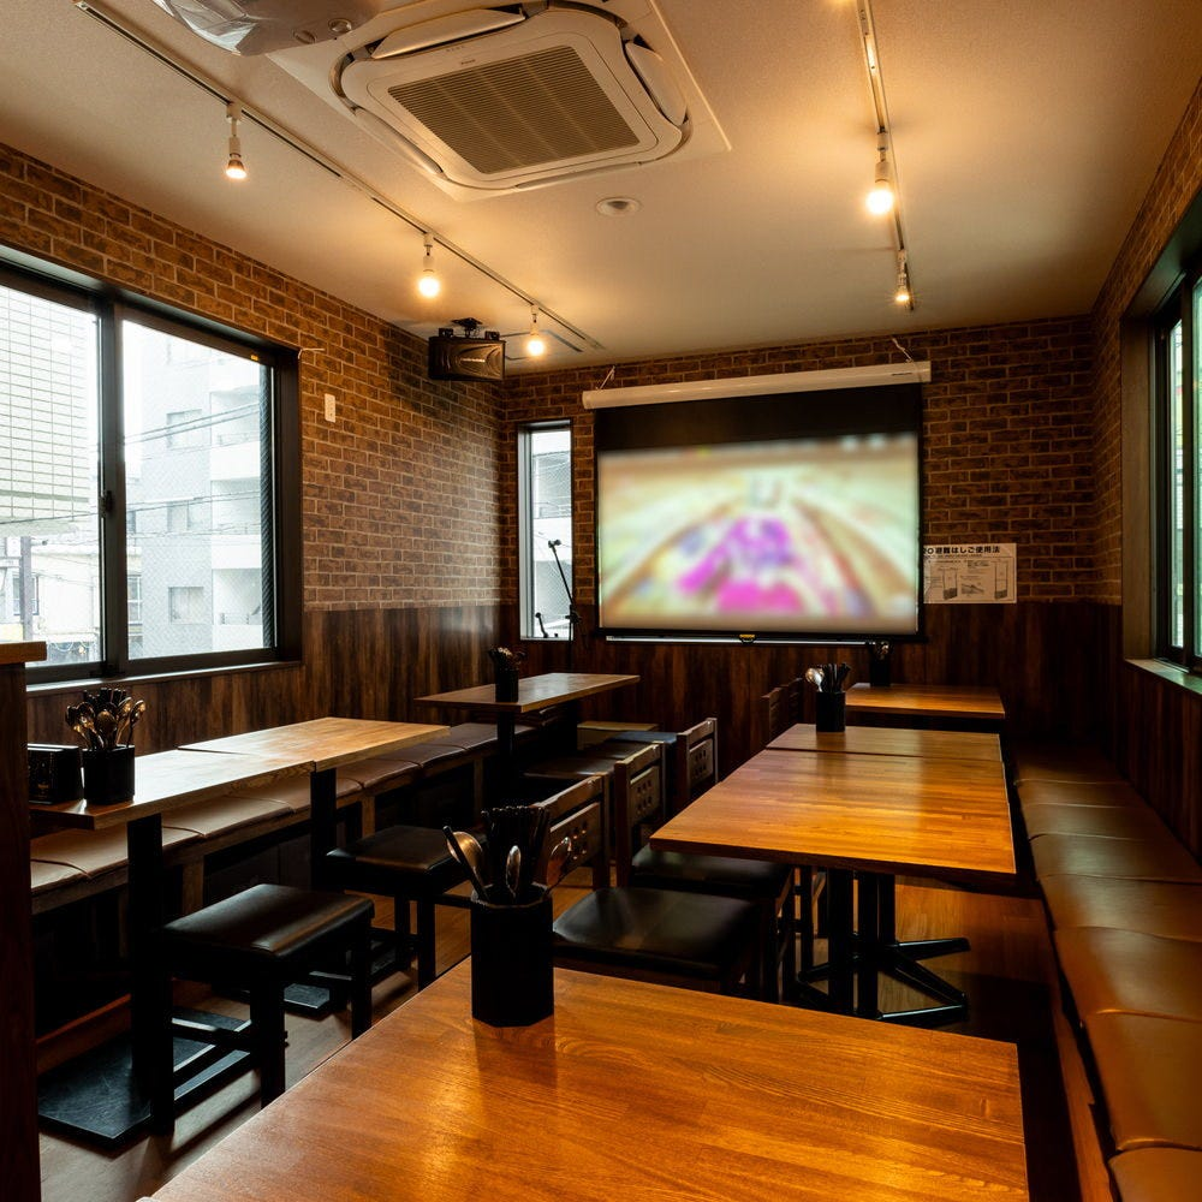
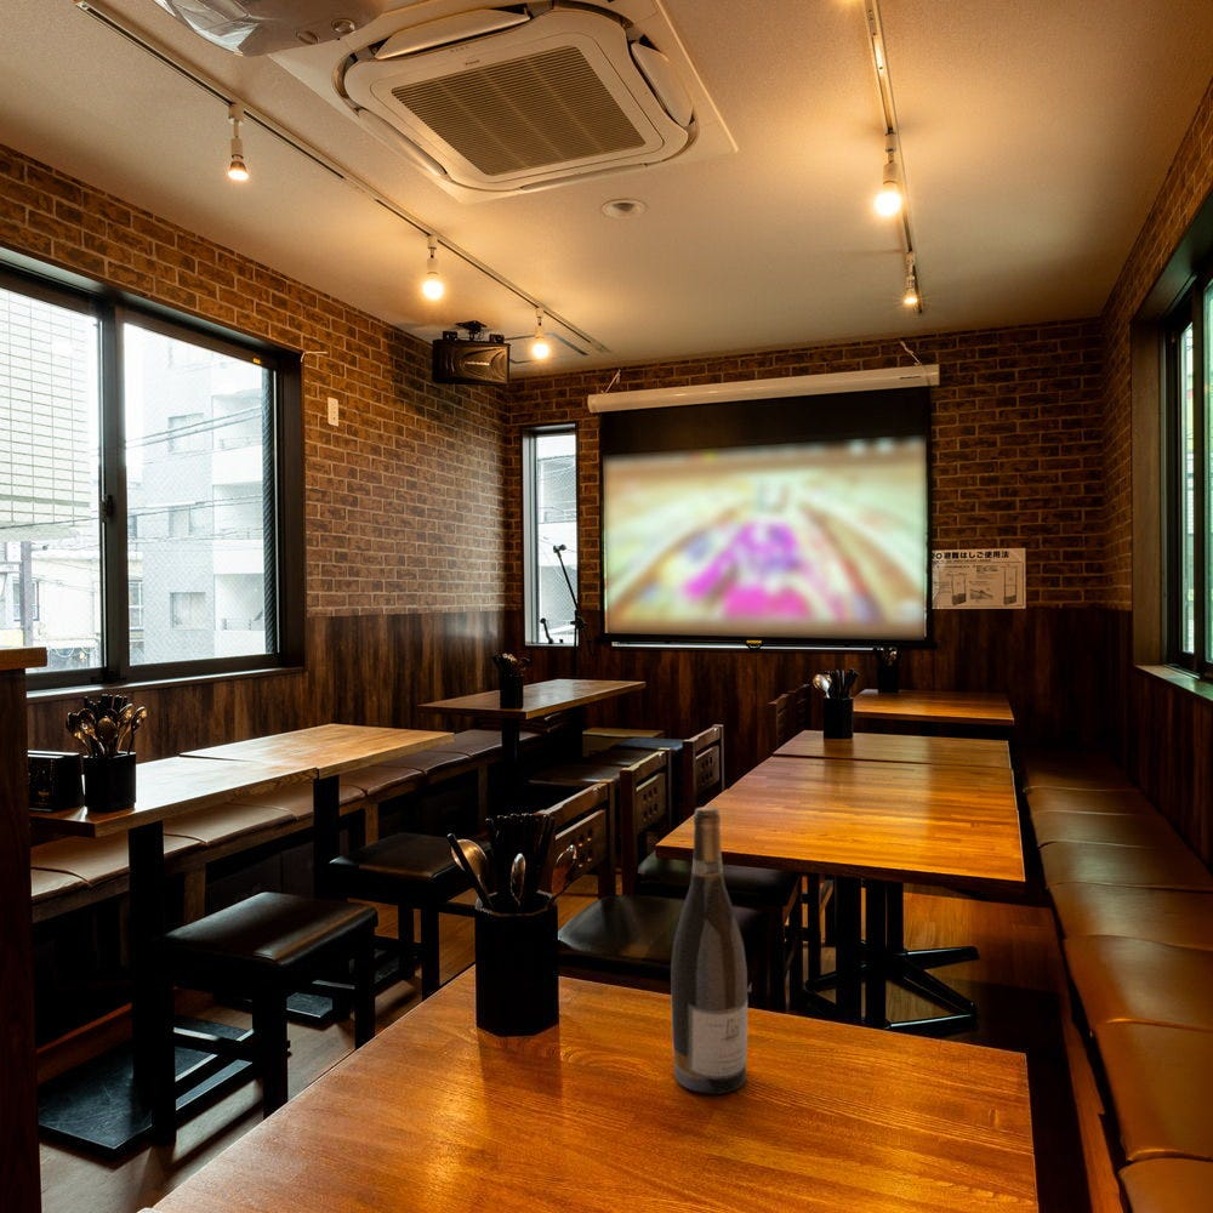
+ wine bottle (708, 943)
